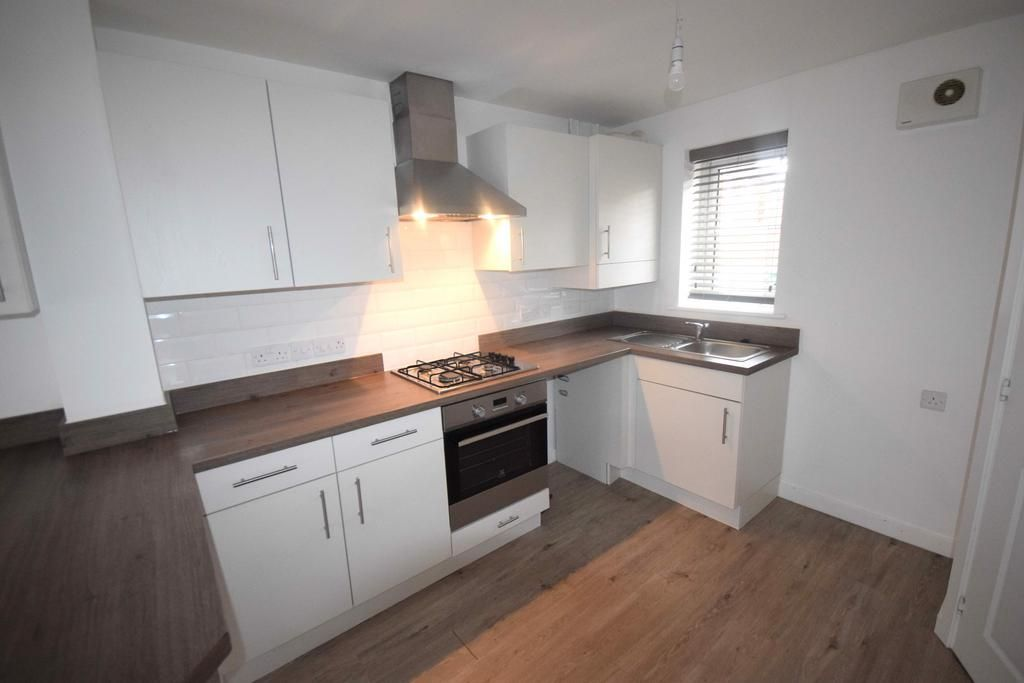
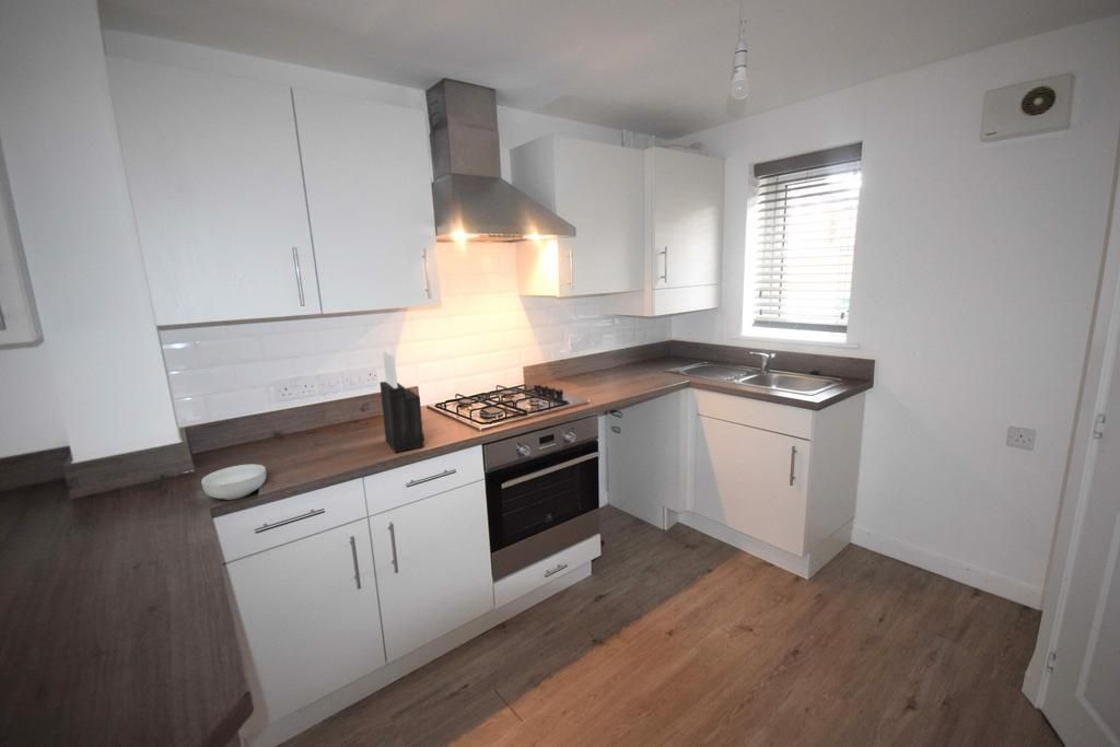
+ knife block (402, 398)
+ cereal bowl (235, 483)
